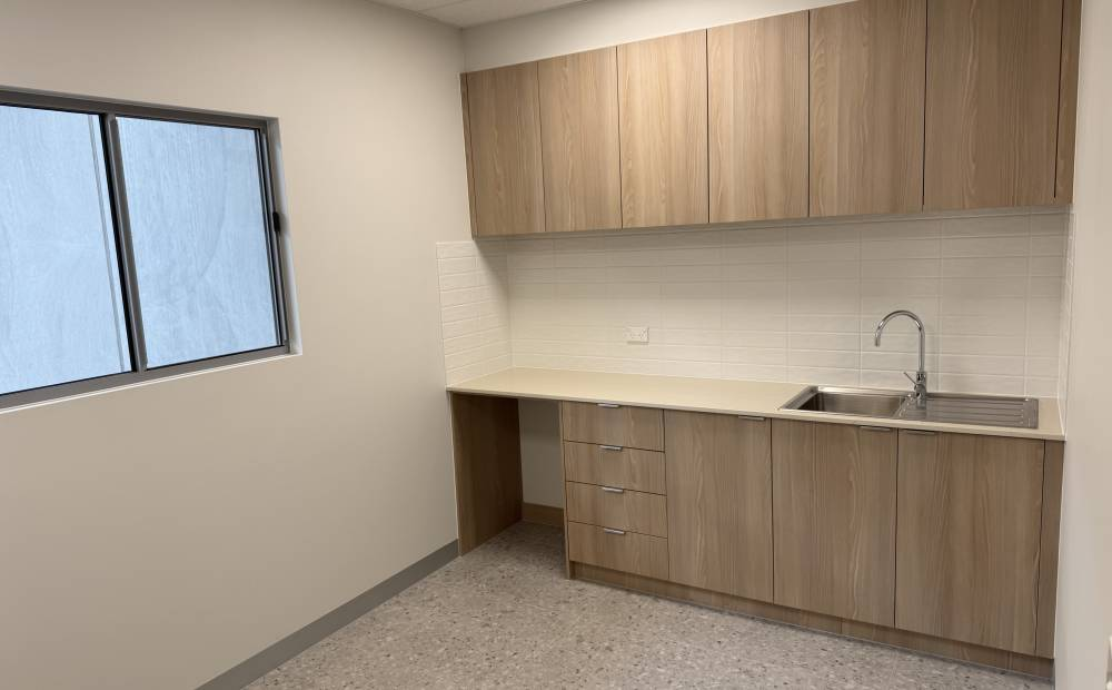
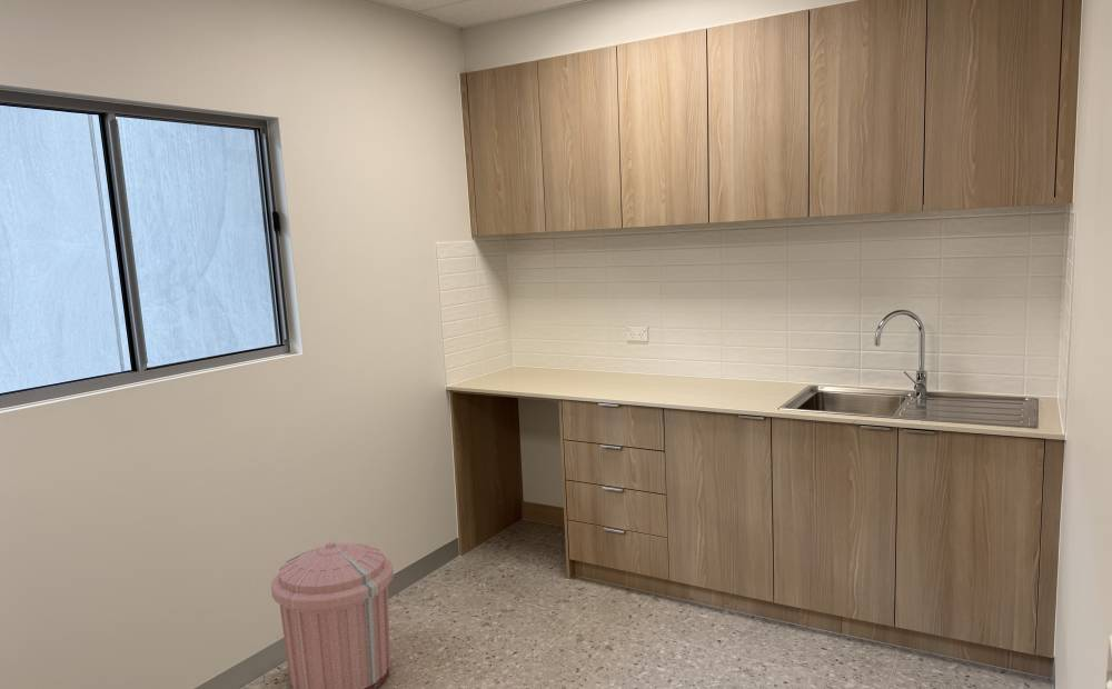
+ trash can (336, 610)
